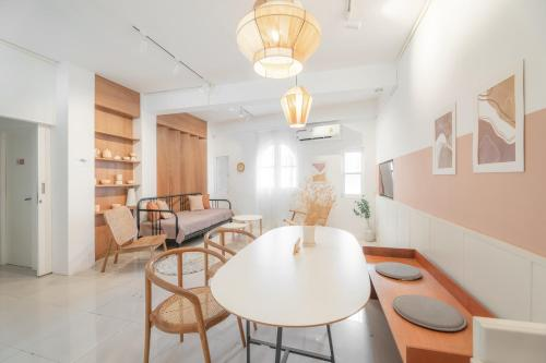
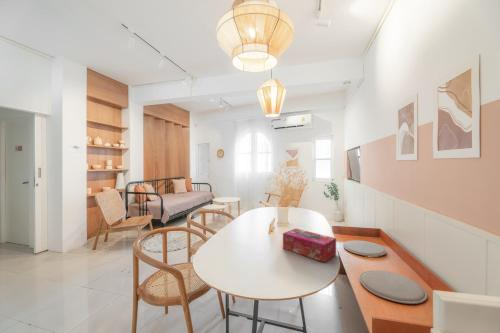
+ tissue box (308, 243)
